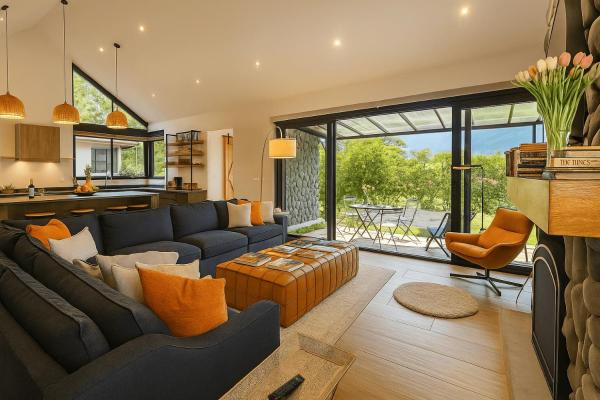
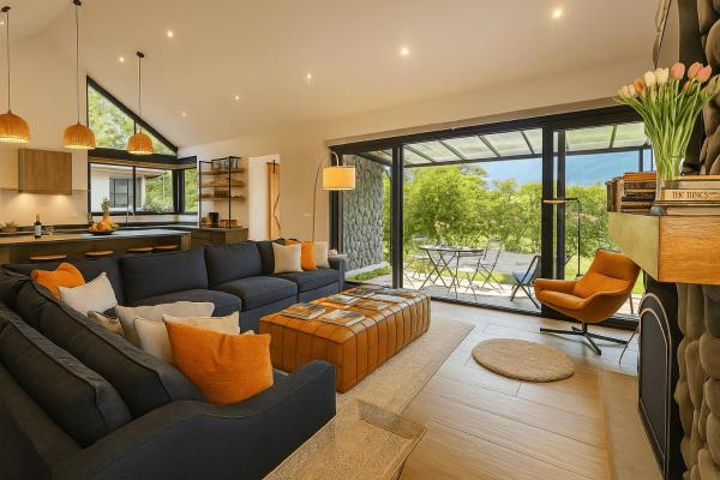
- remote control (289, 387)
